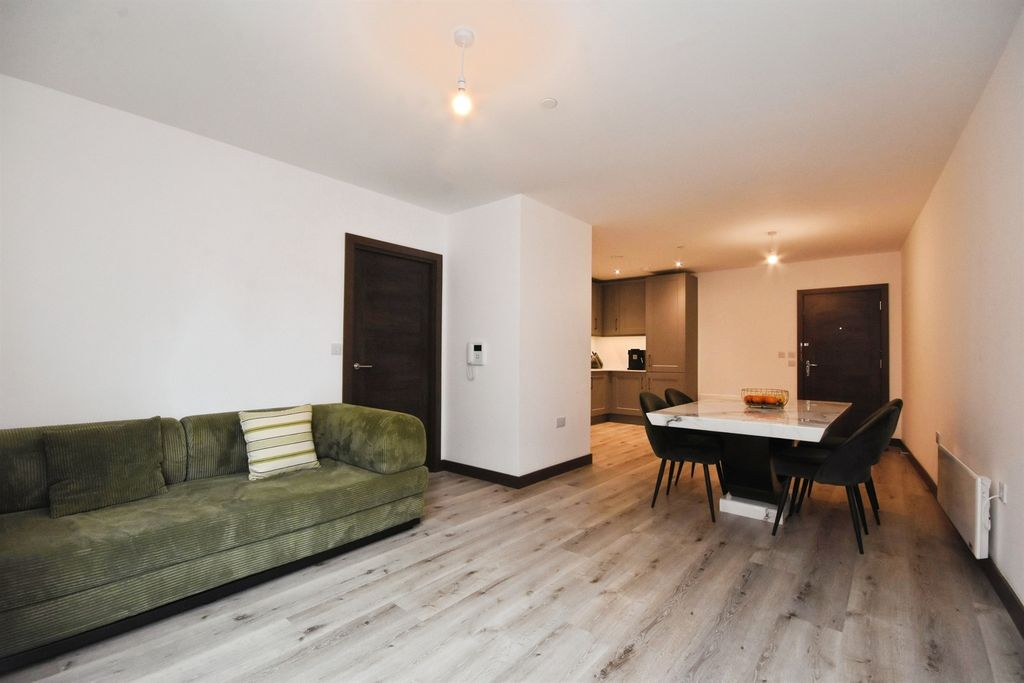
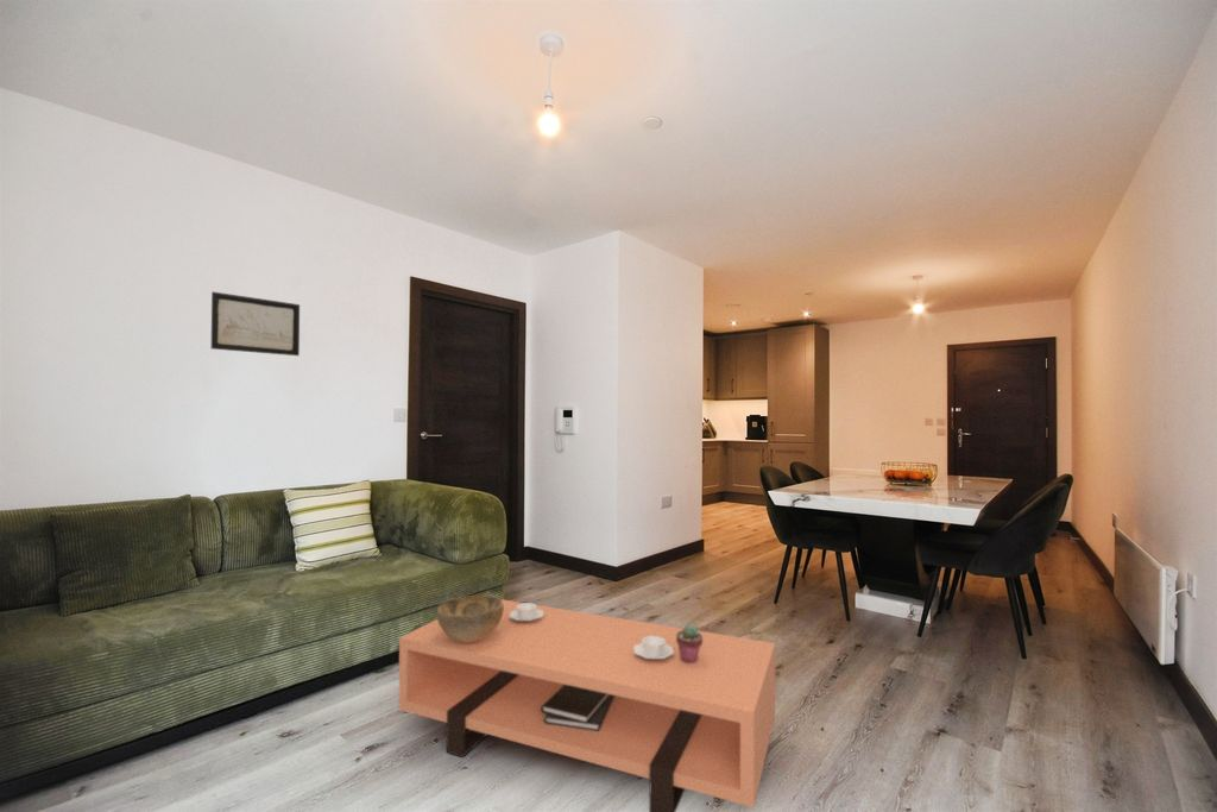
+ wall art (257, 325)
+ potted succulent (689, 641)
+ decorative bowl (469, 619)
+ coffee table (585, 682)
